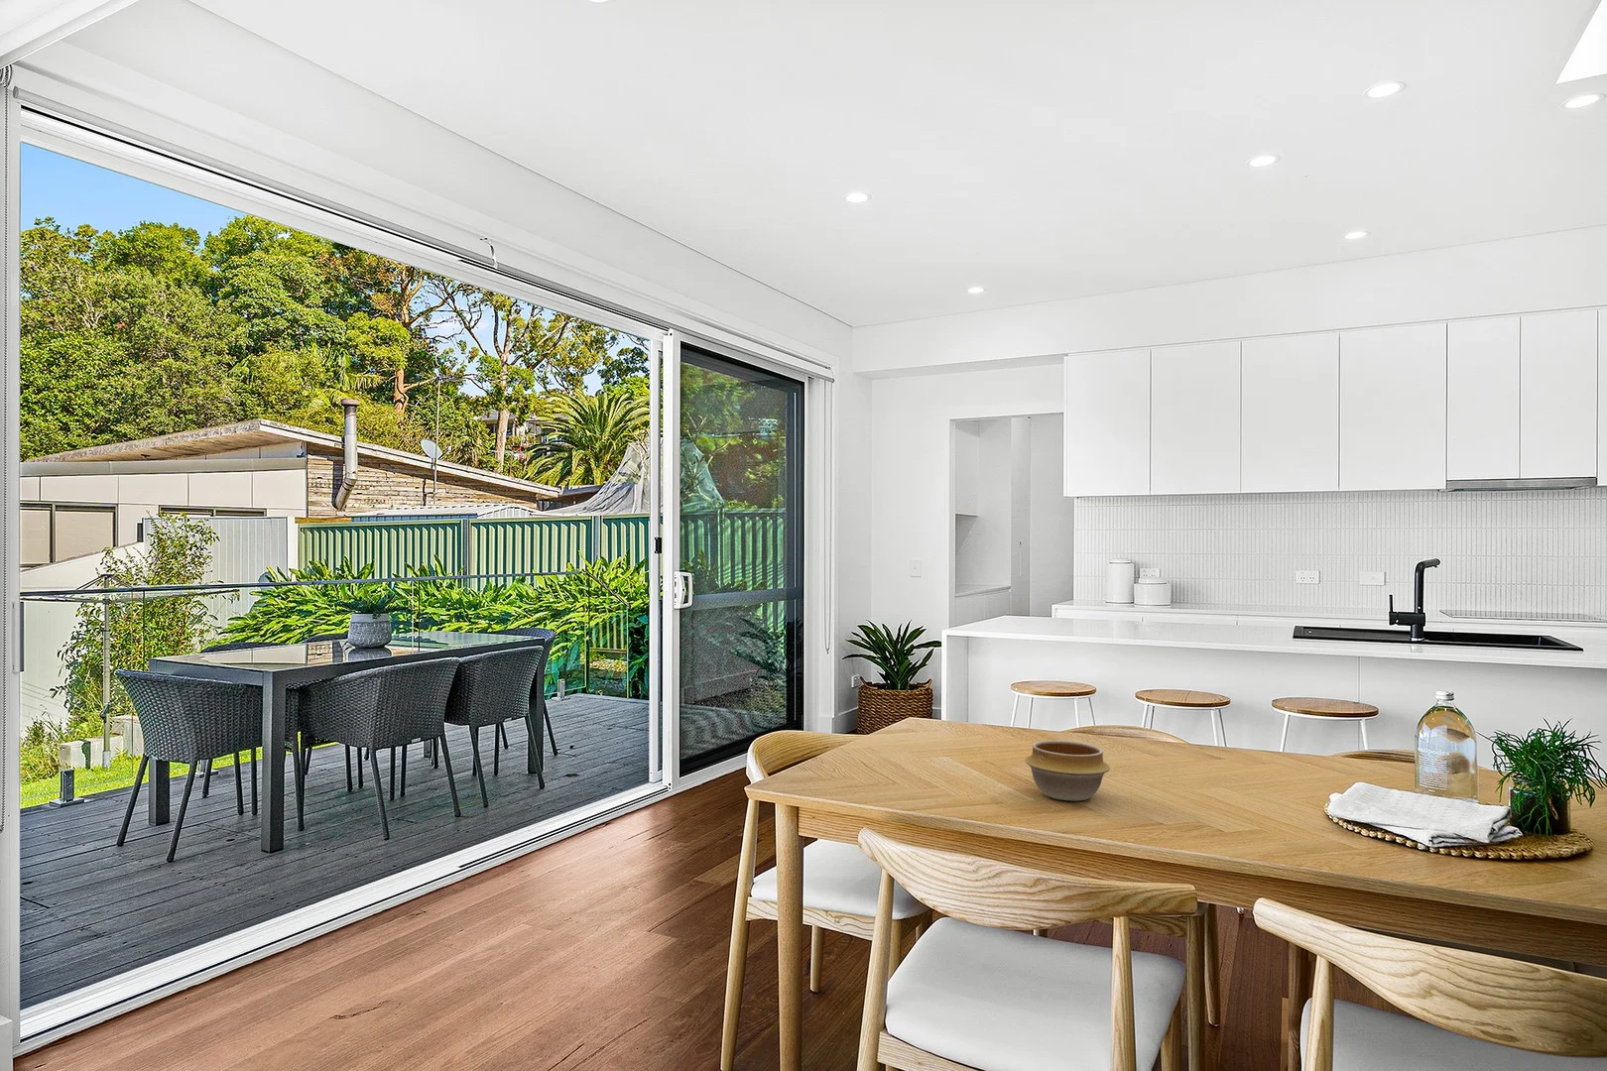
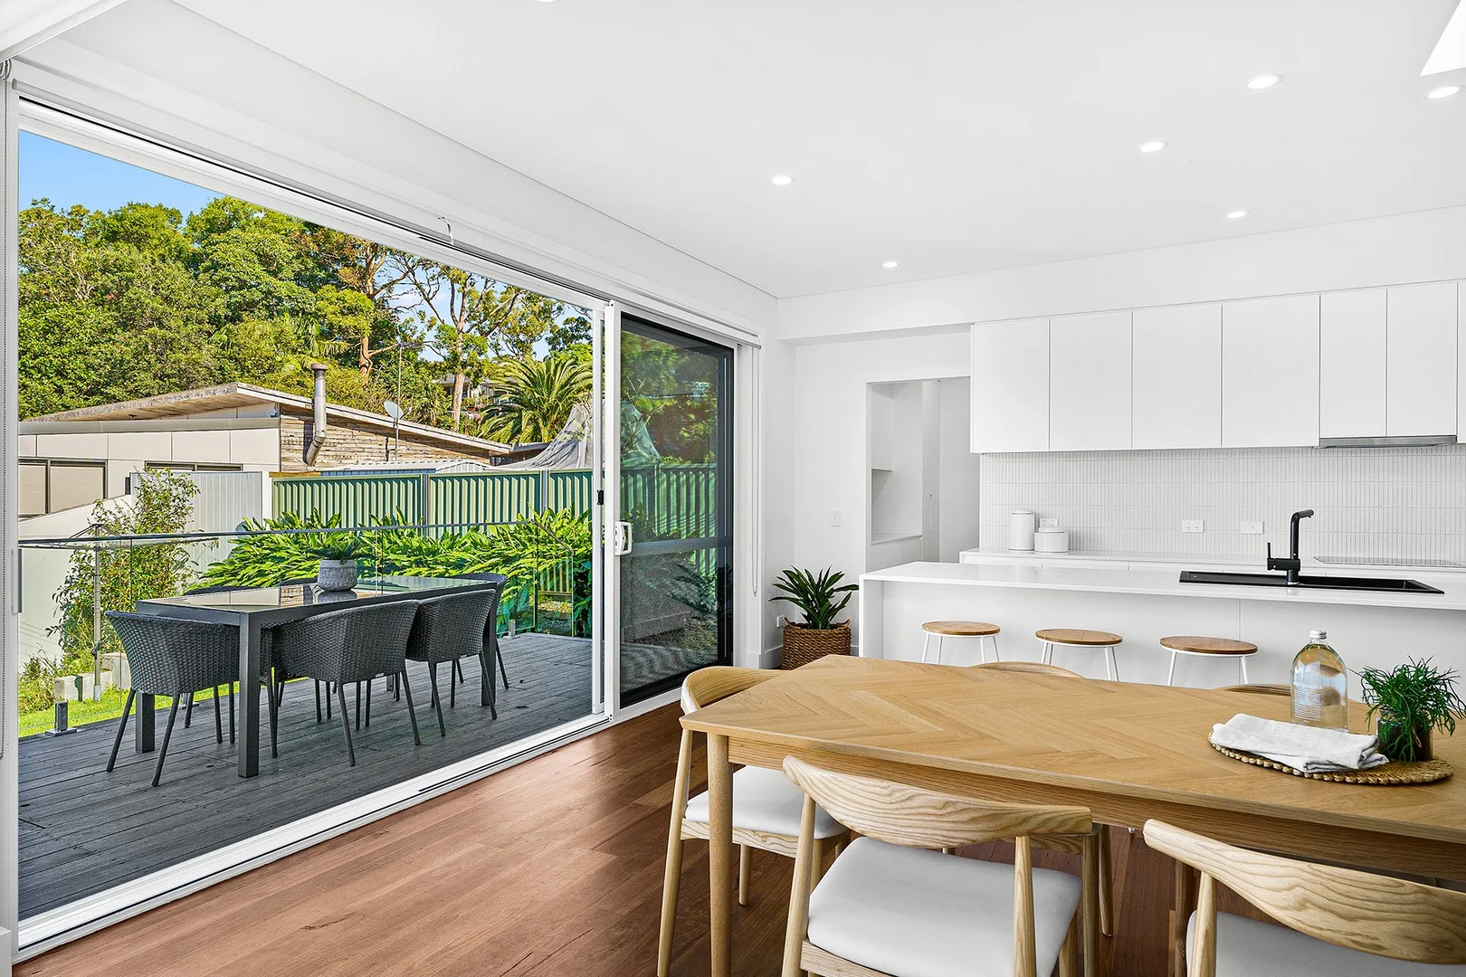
- bowl (1067, 771)
